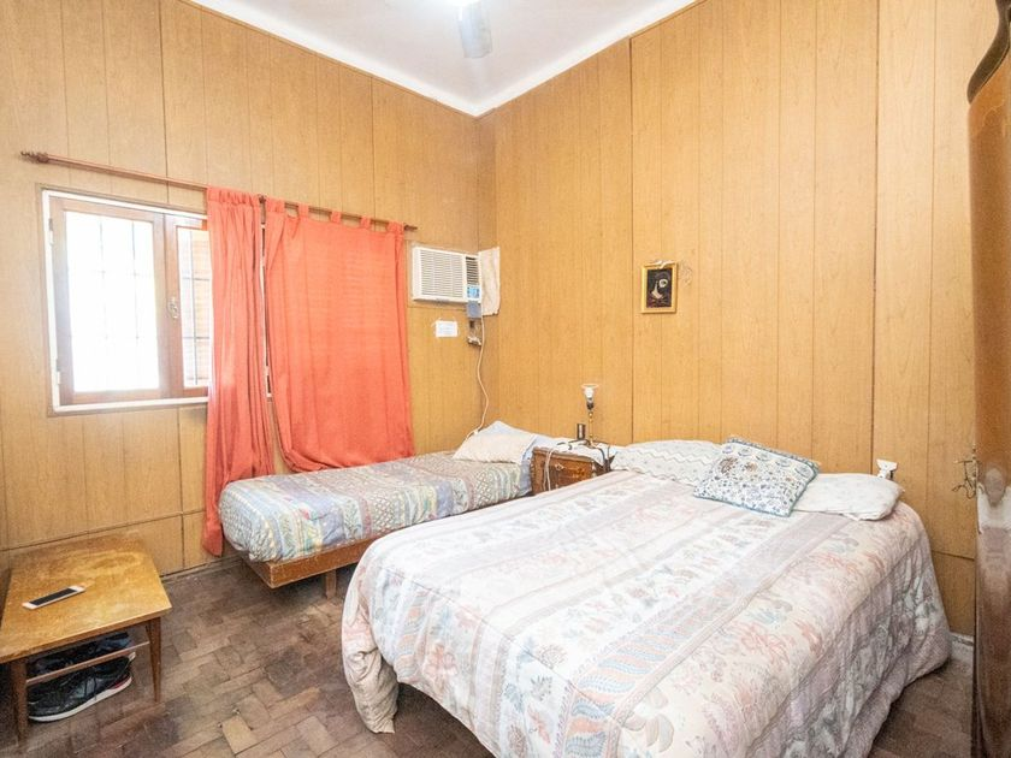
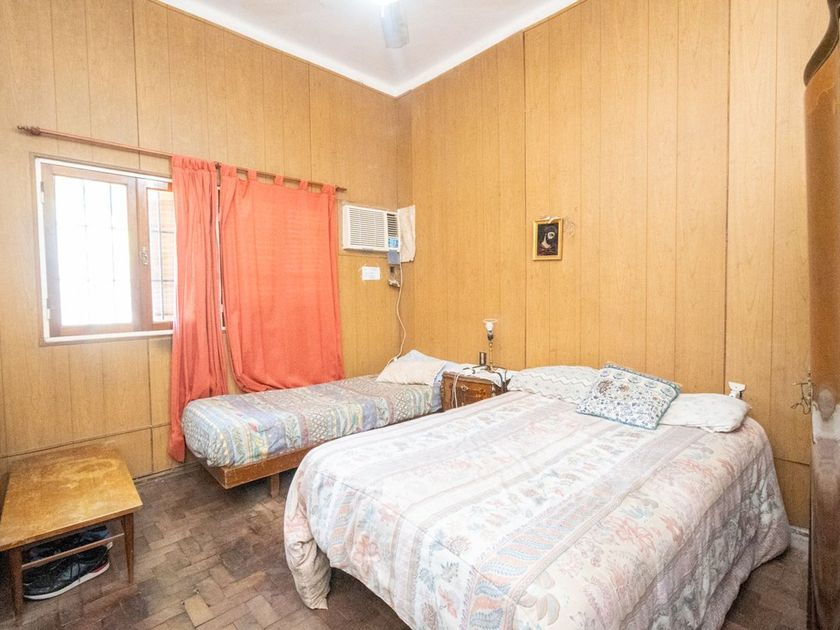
- cell phone (54, 597)
